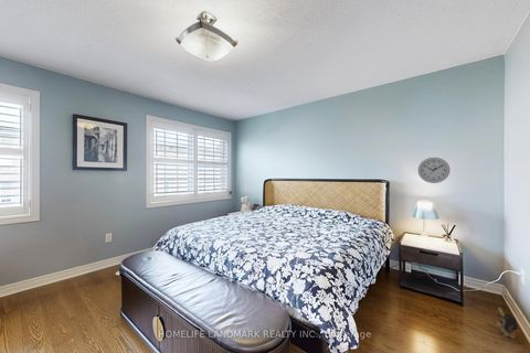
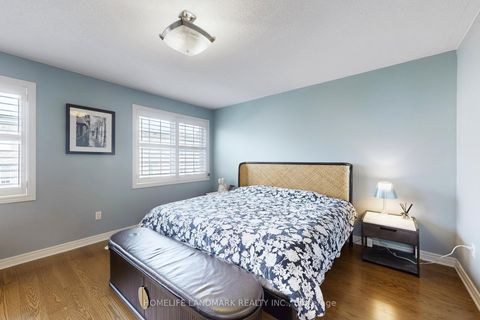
- plush toy (507, 322)
- wall clock (433, 170)
